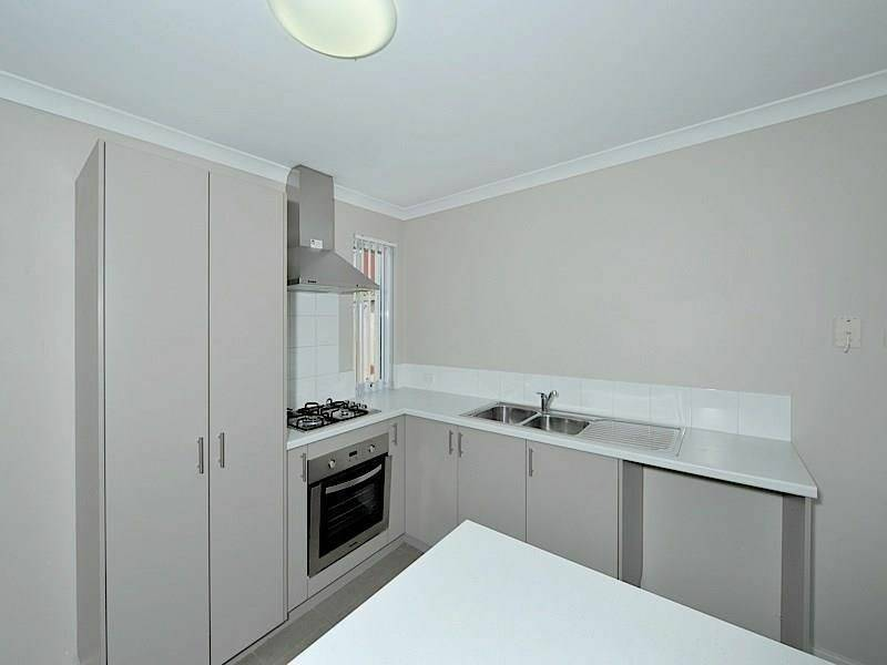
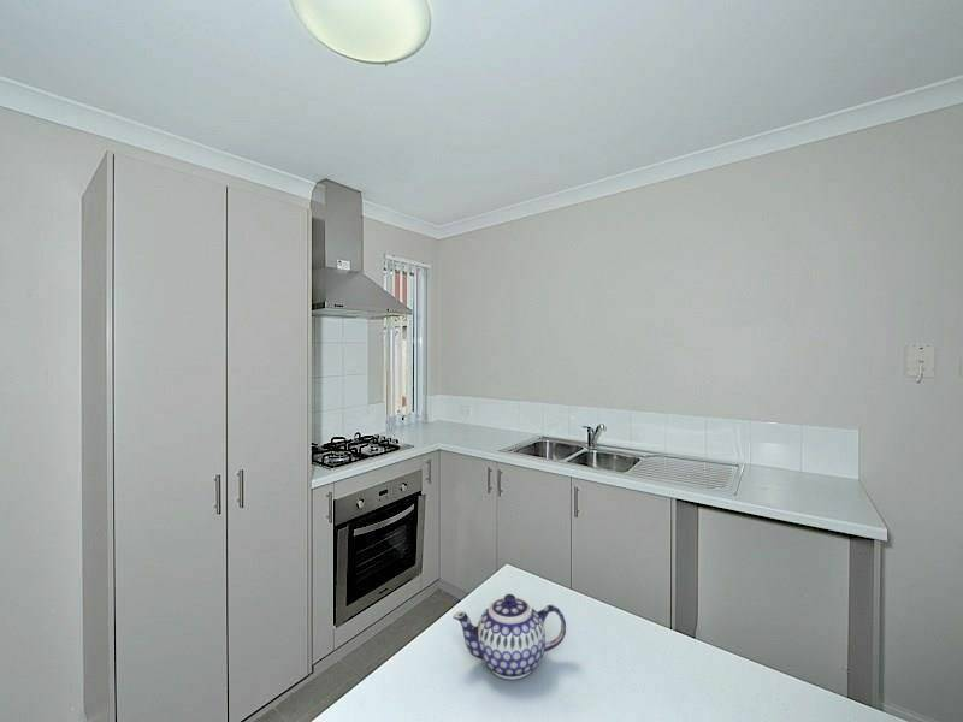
+ teapot (509, 629)
